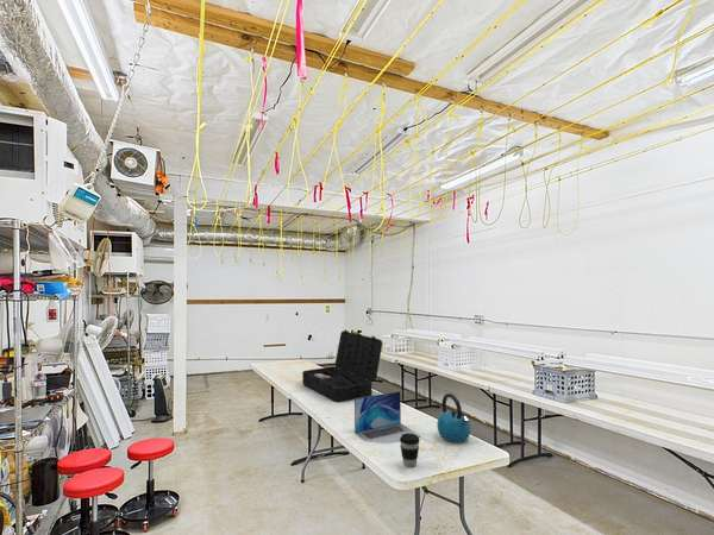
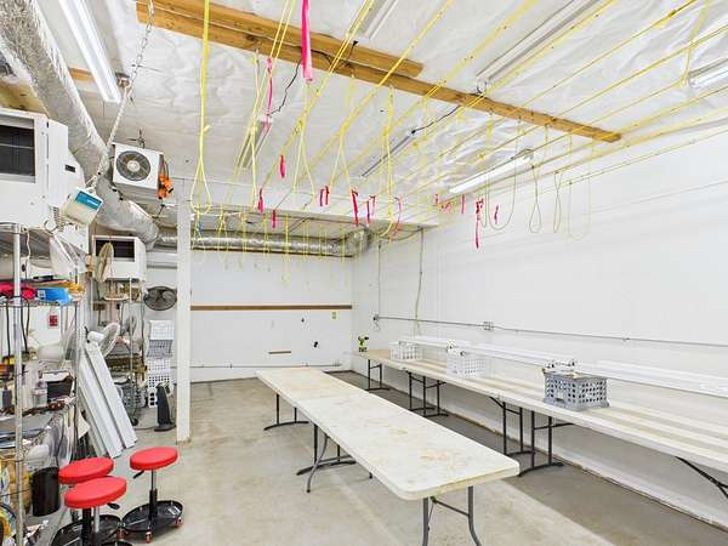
- coffee cup (409, 449)
- kettle (455, 416)
- laptop (387, 417)
- toolbox (340, 361)
